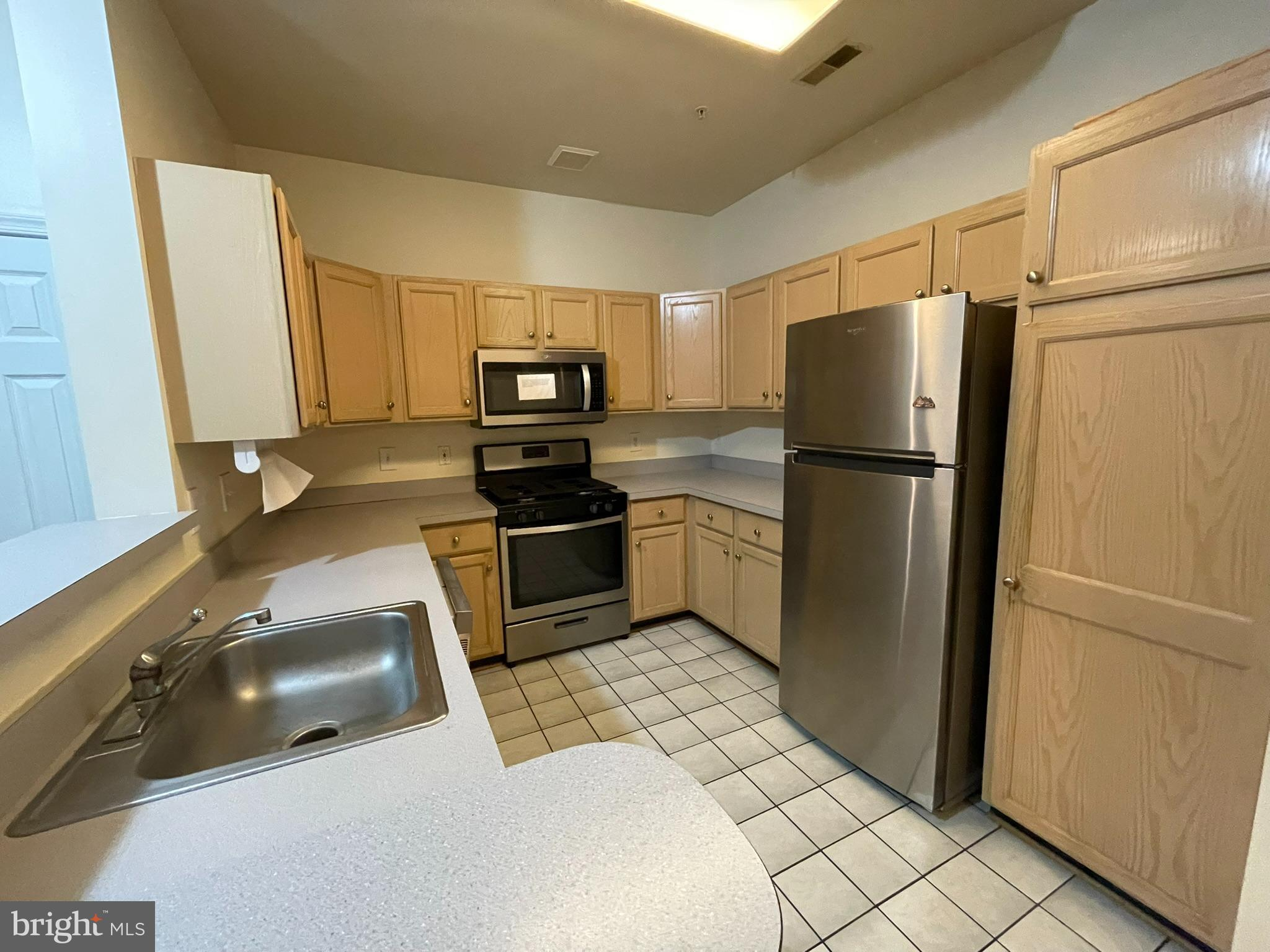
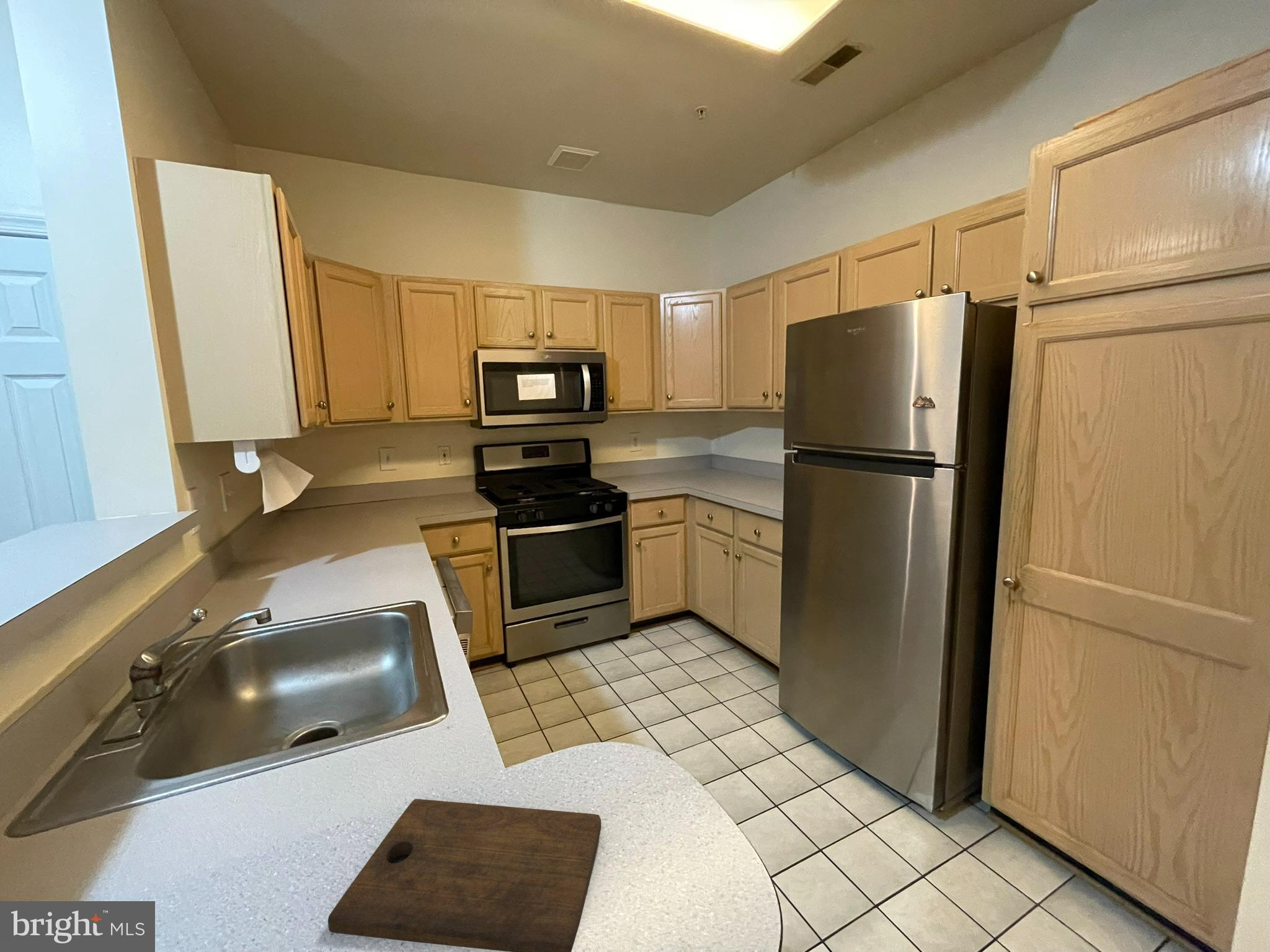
+ cutting board (478, 867)
